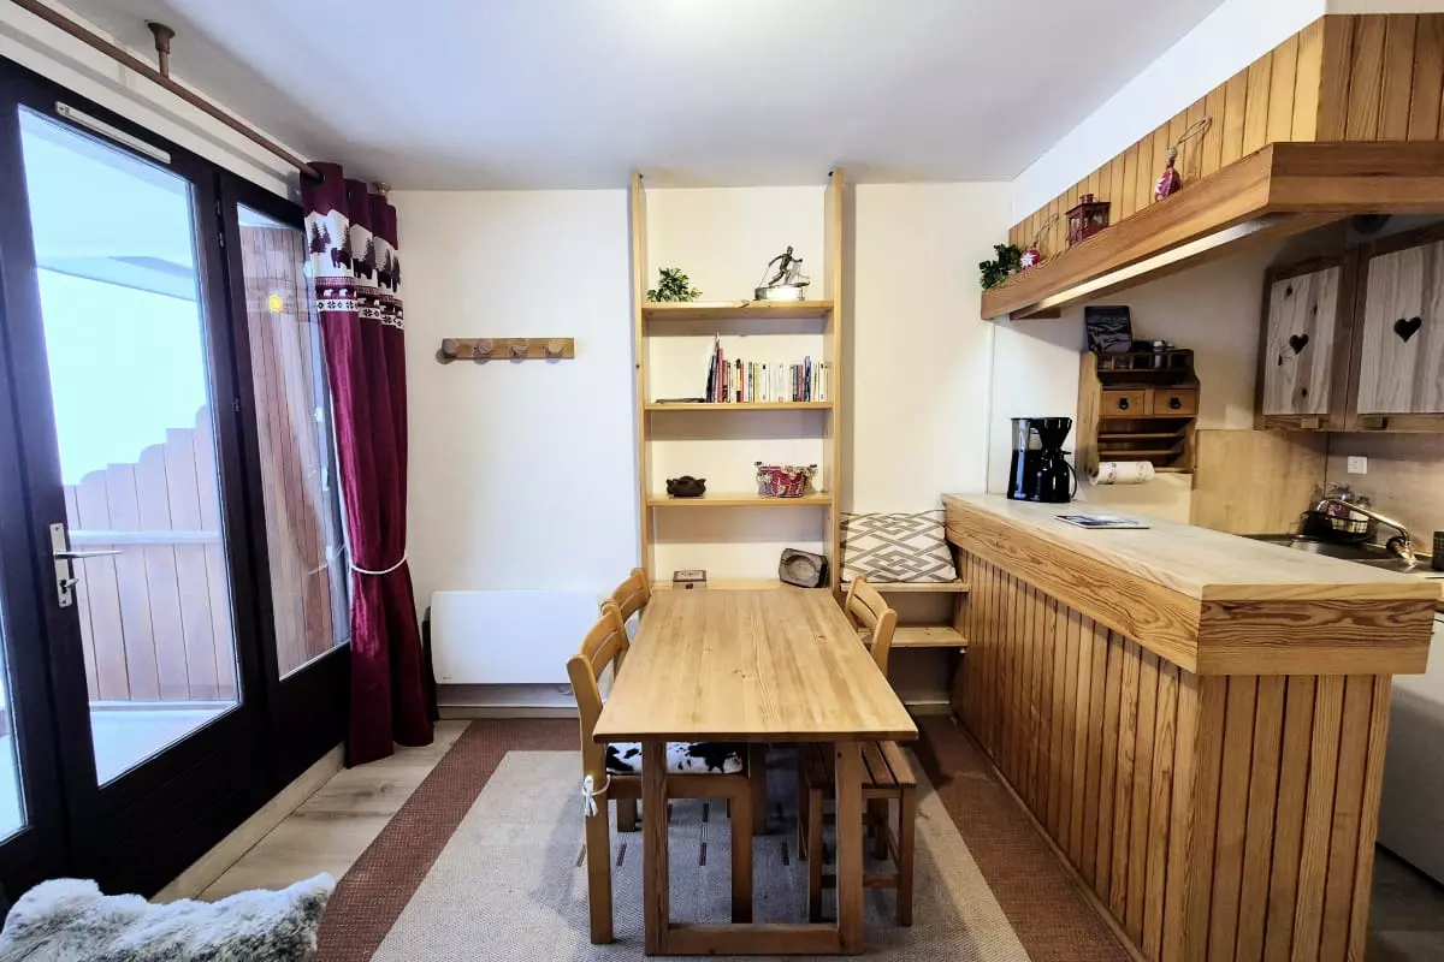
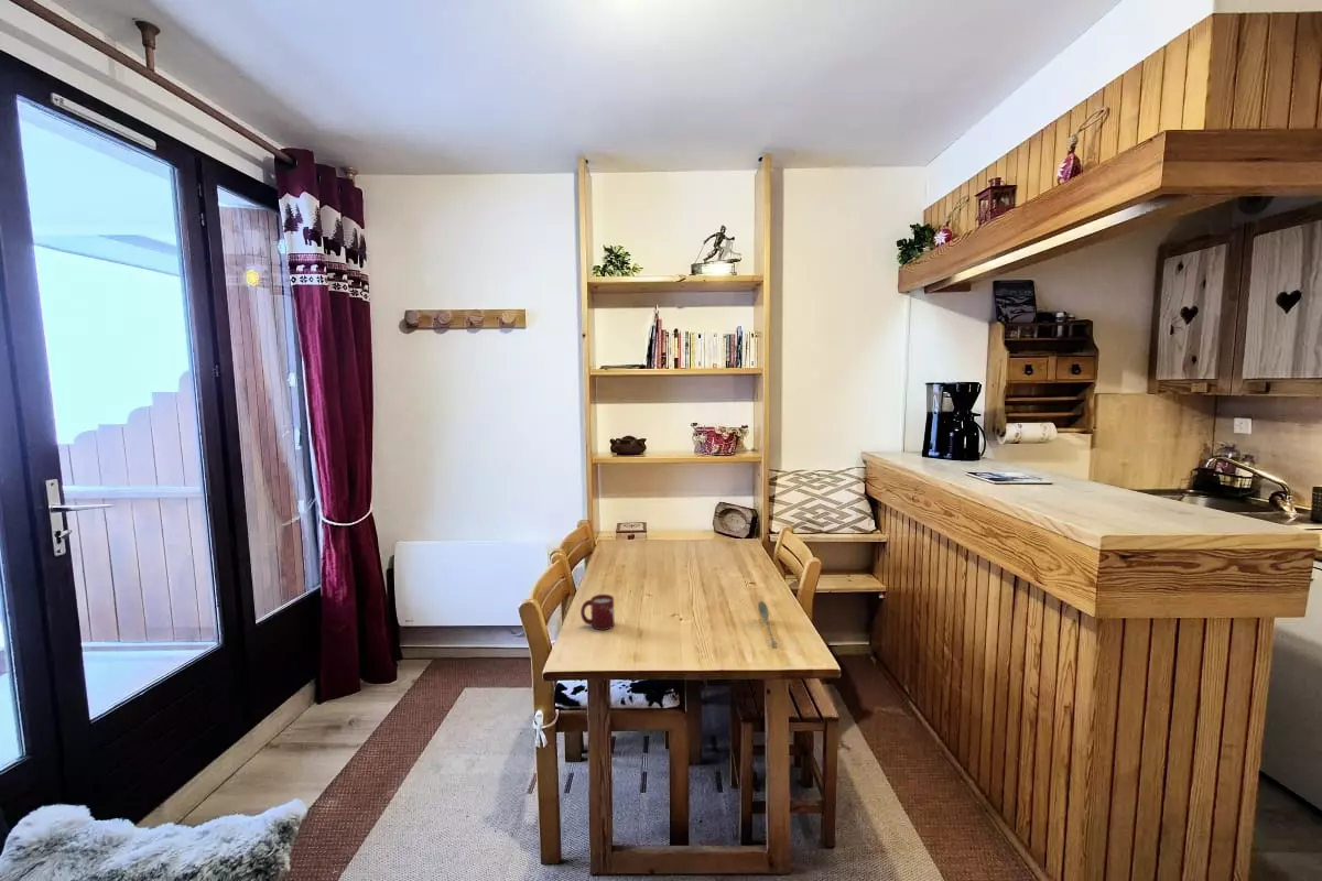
+ soupspoon (767, 621)
+ cup (597, 611)
